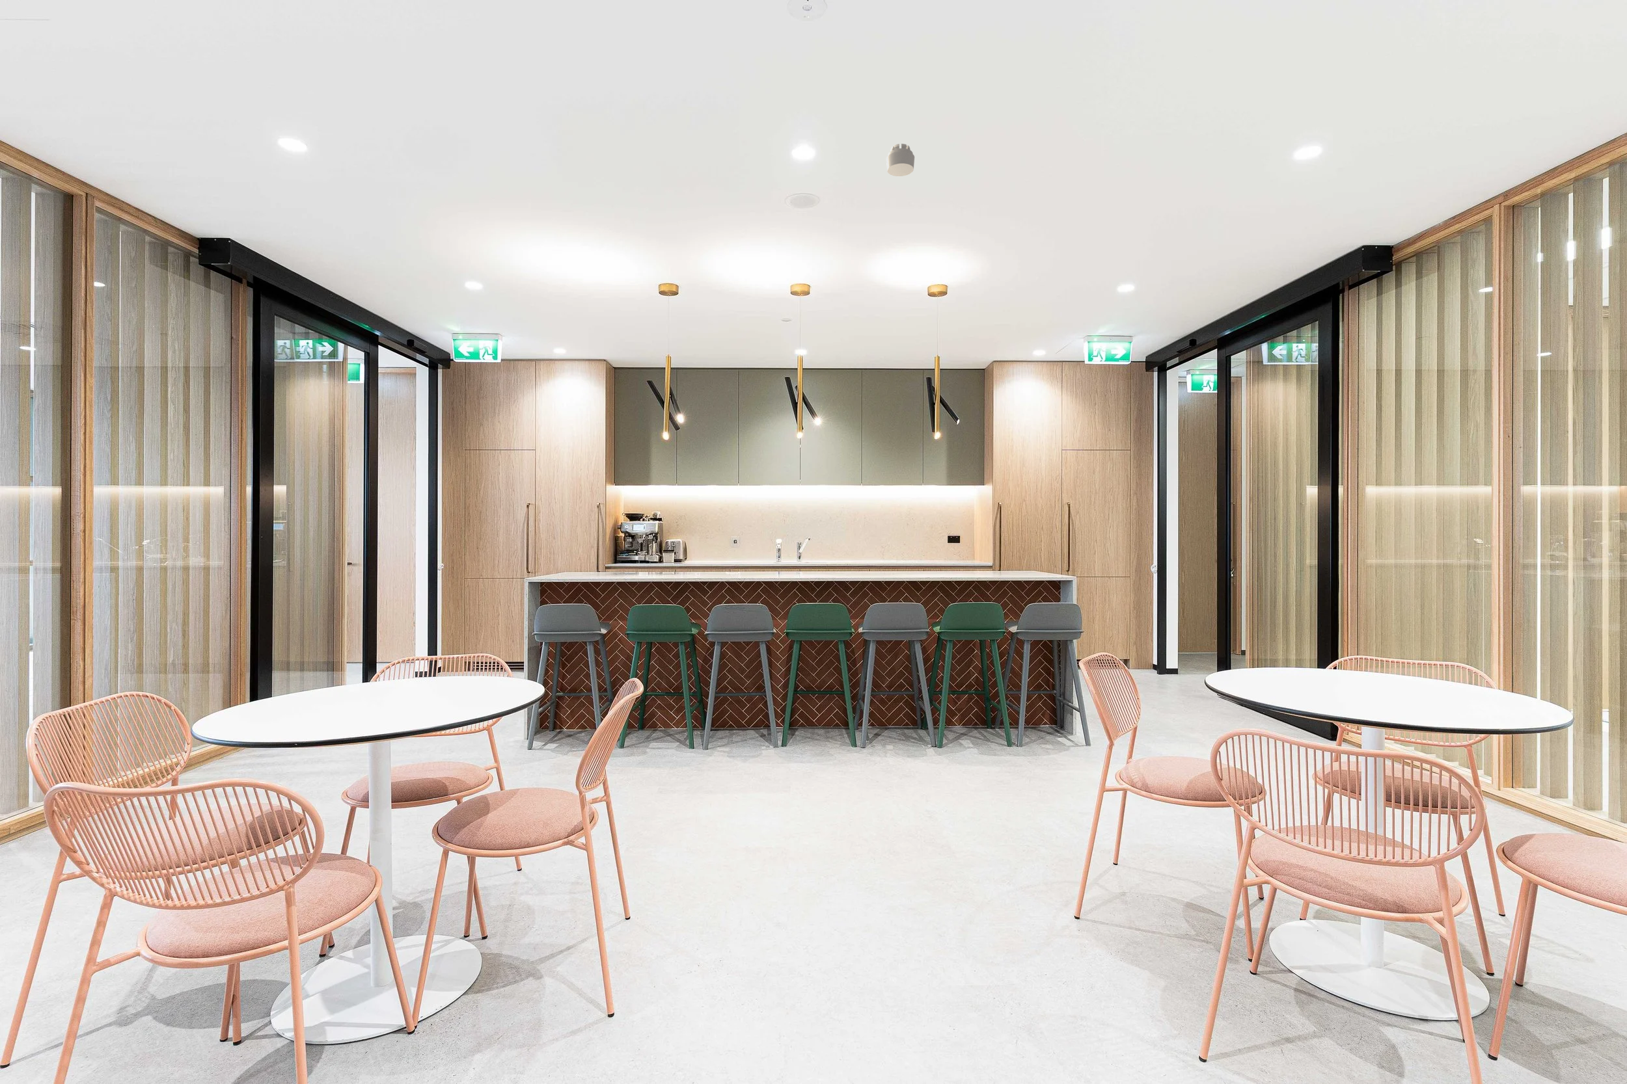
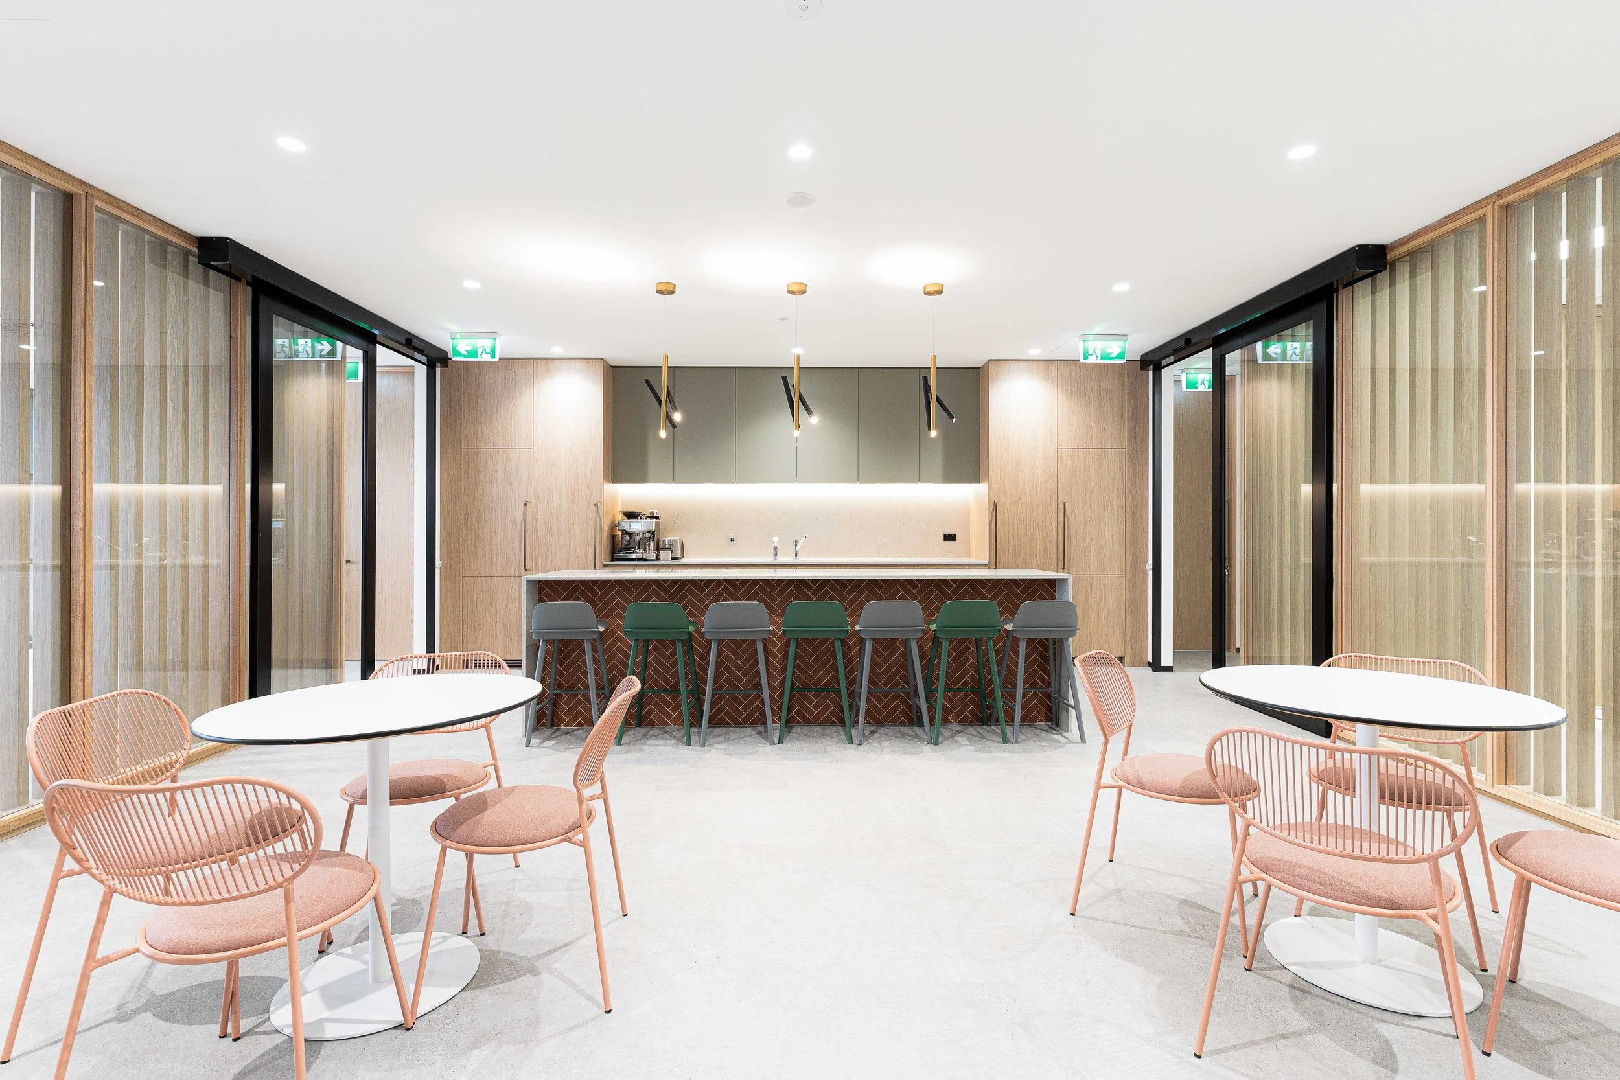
- smoke detector (901, 160)
